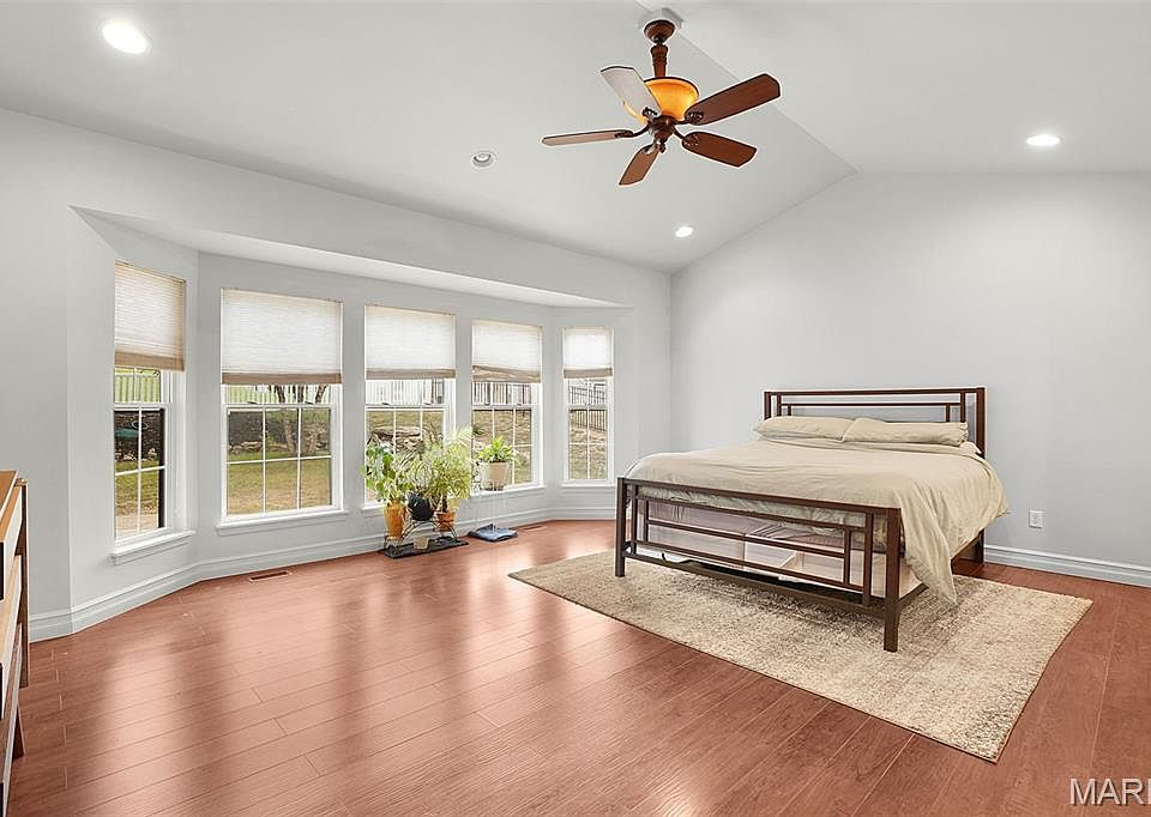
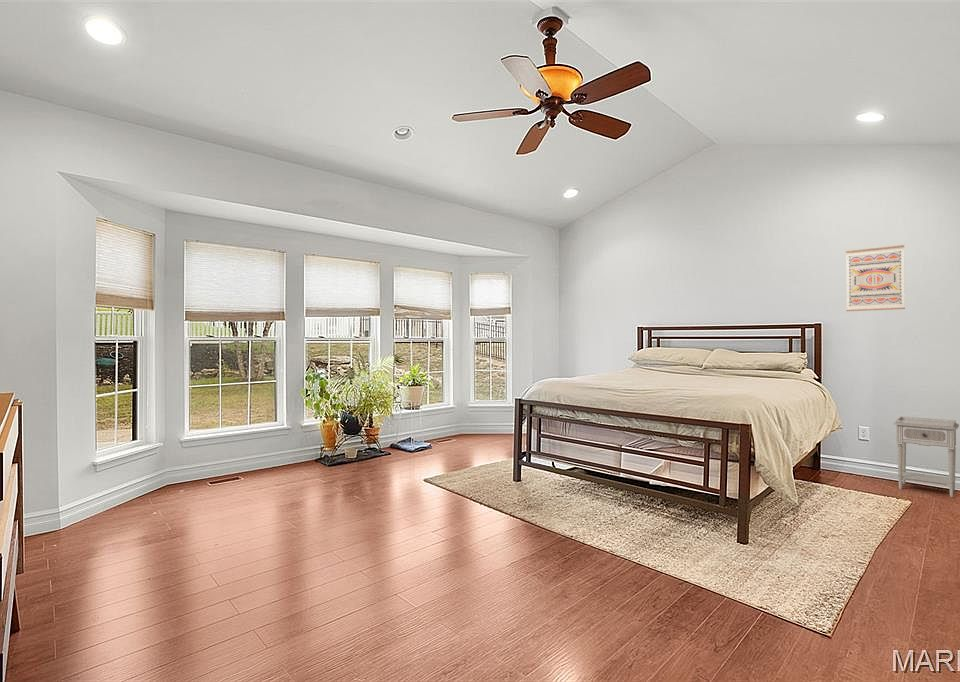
+ nightstand (926, 445)
+ wall art (874, 279)
